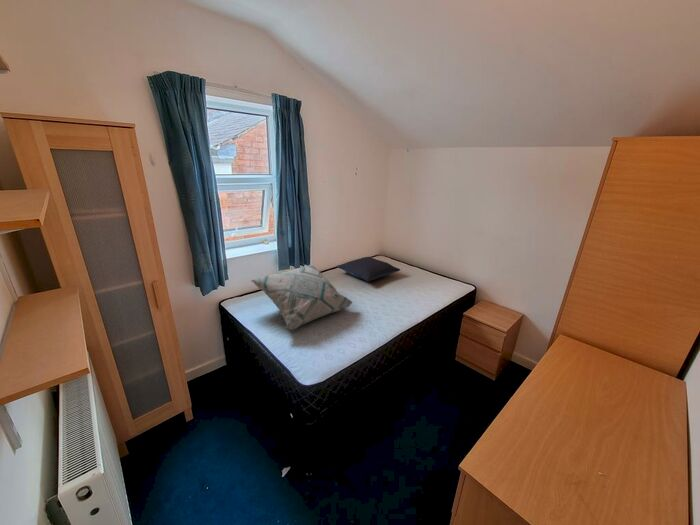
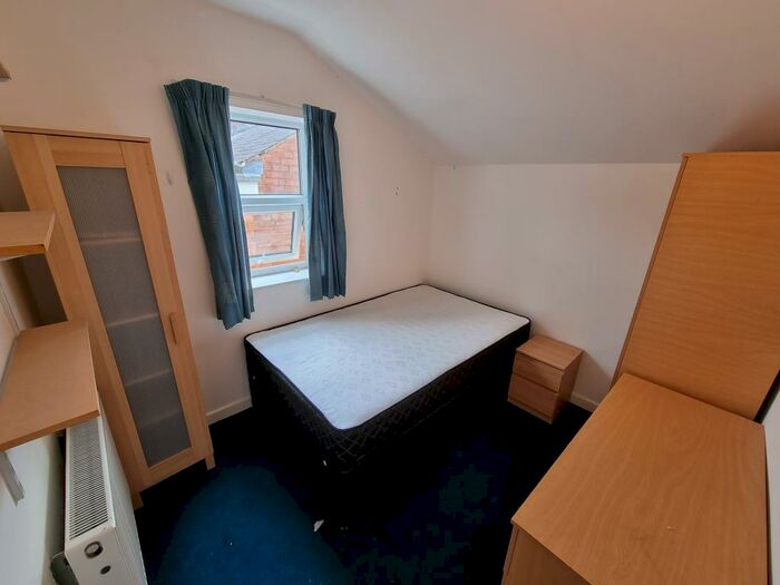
- decorative pillow (302, 293)
- pillow (367, 268)
